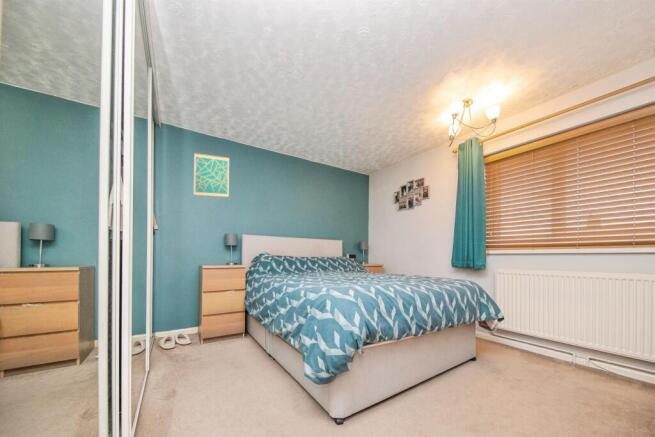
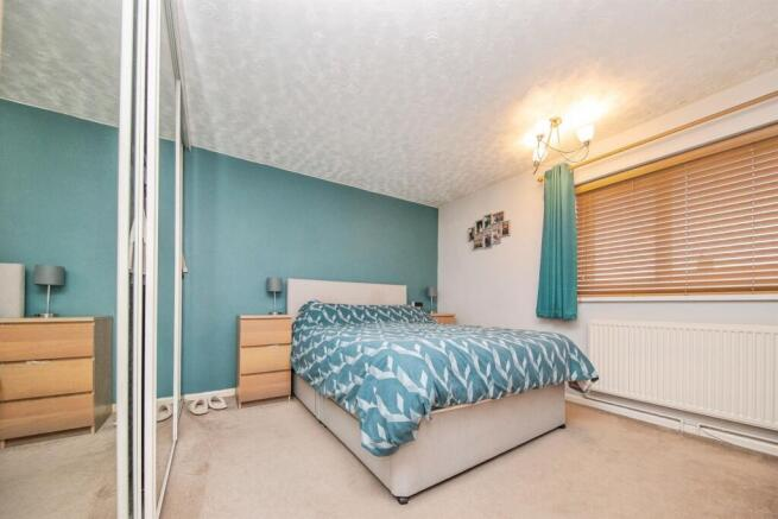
- wall art (212, 175)
